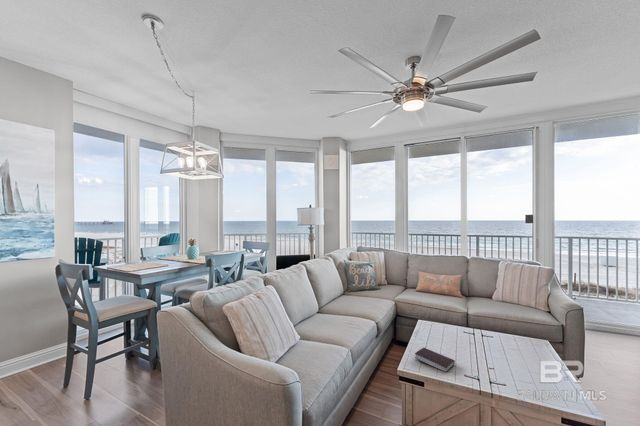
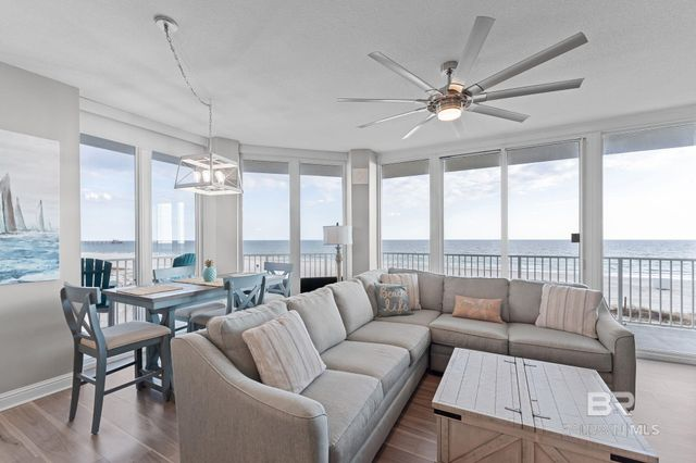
- book (434, 358)
